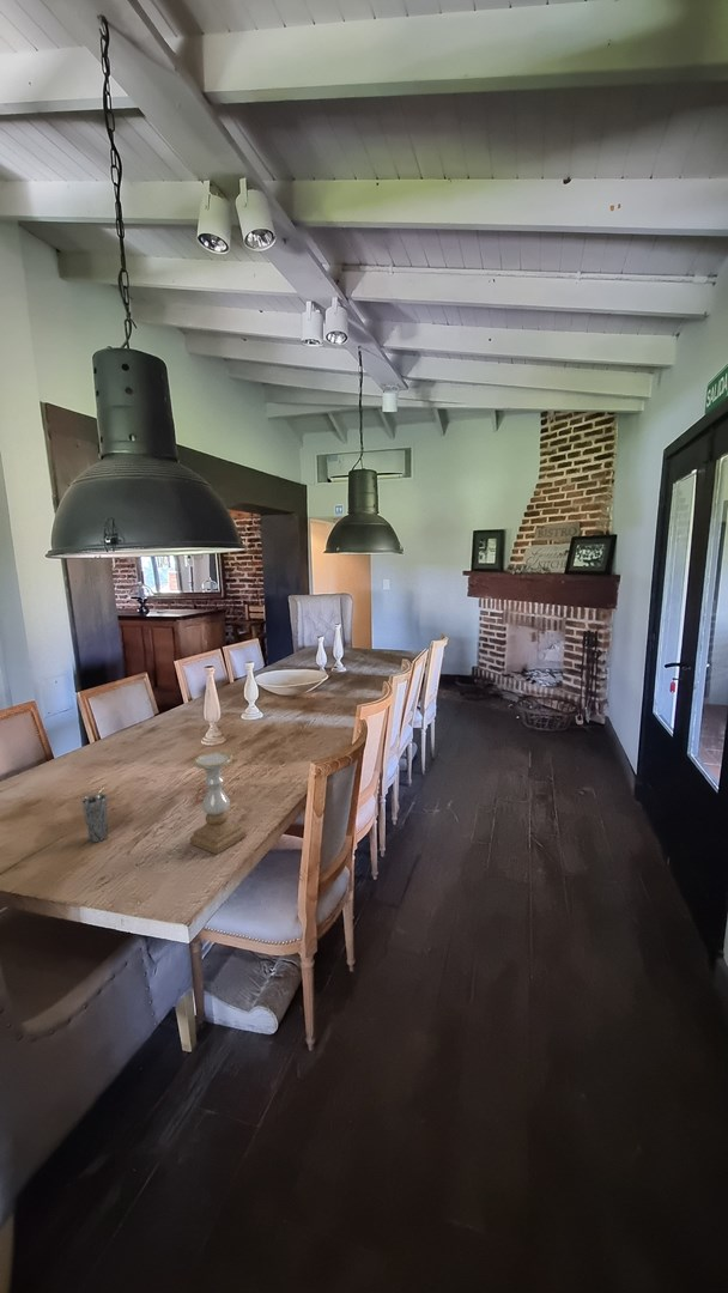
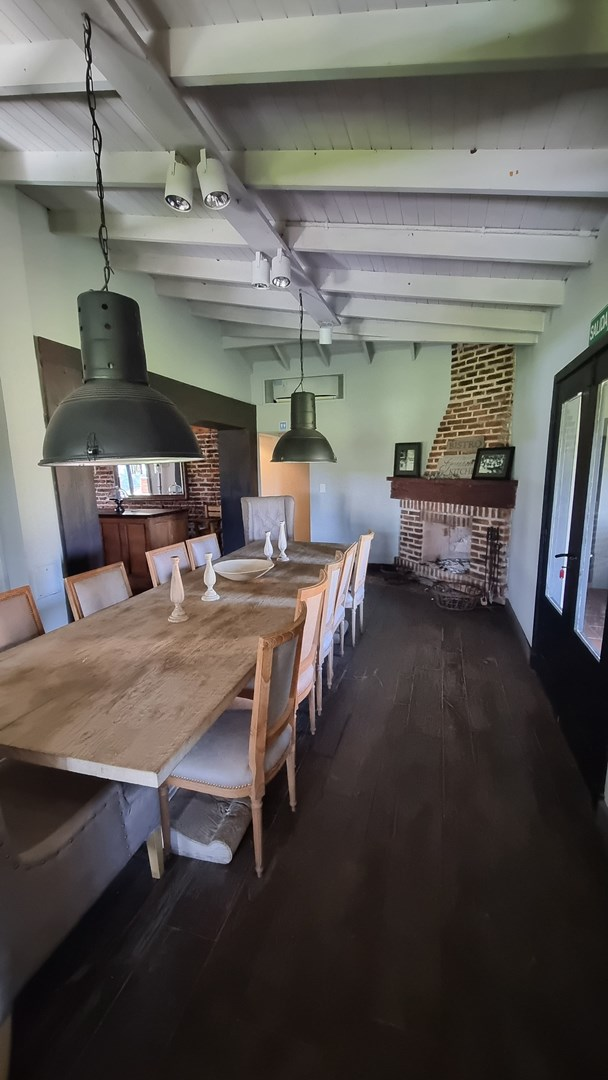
- candle holder (216, 799)
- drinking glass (96, 818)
